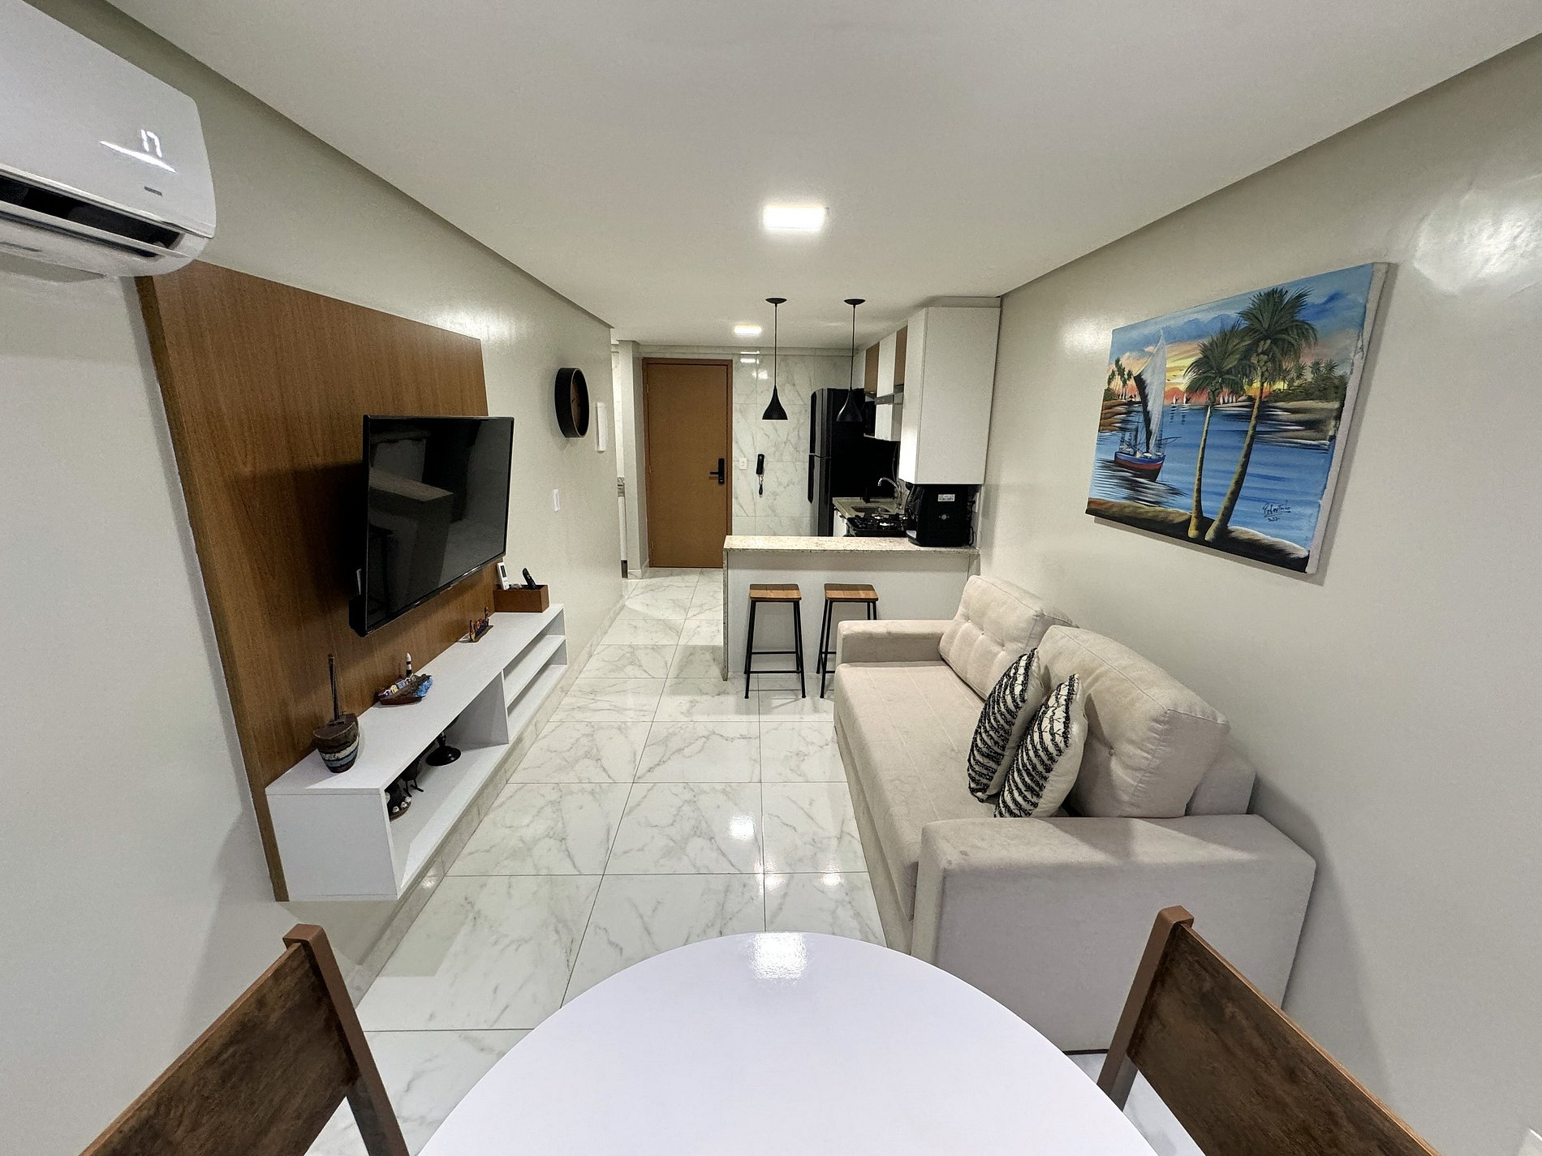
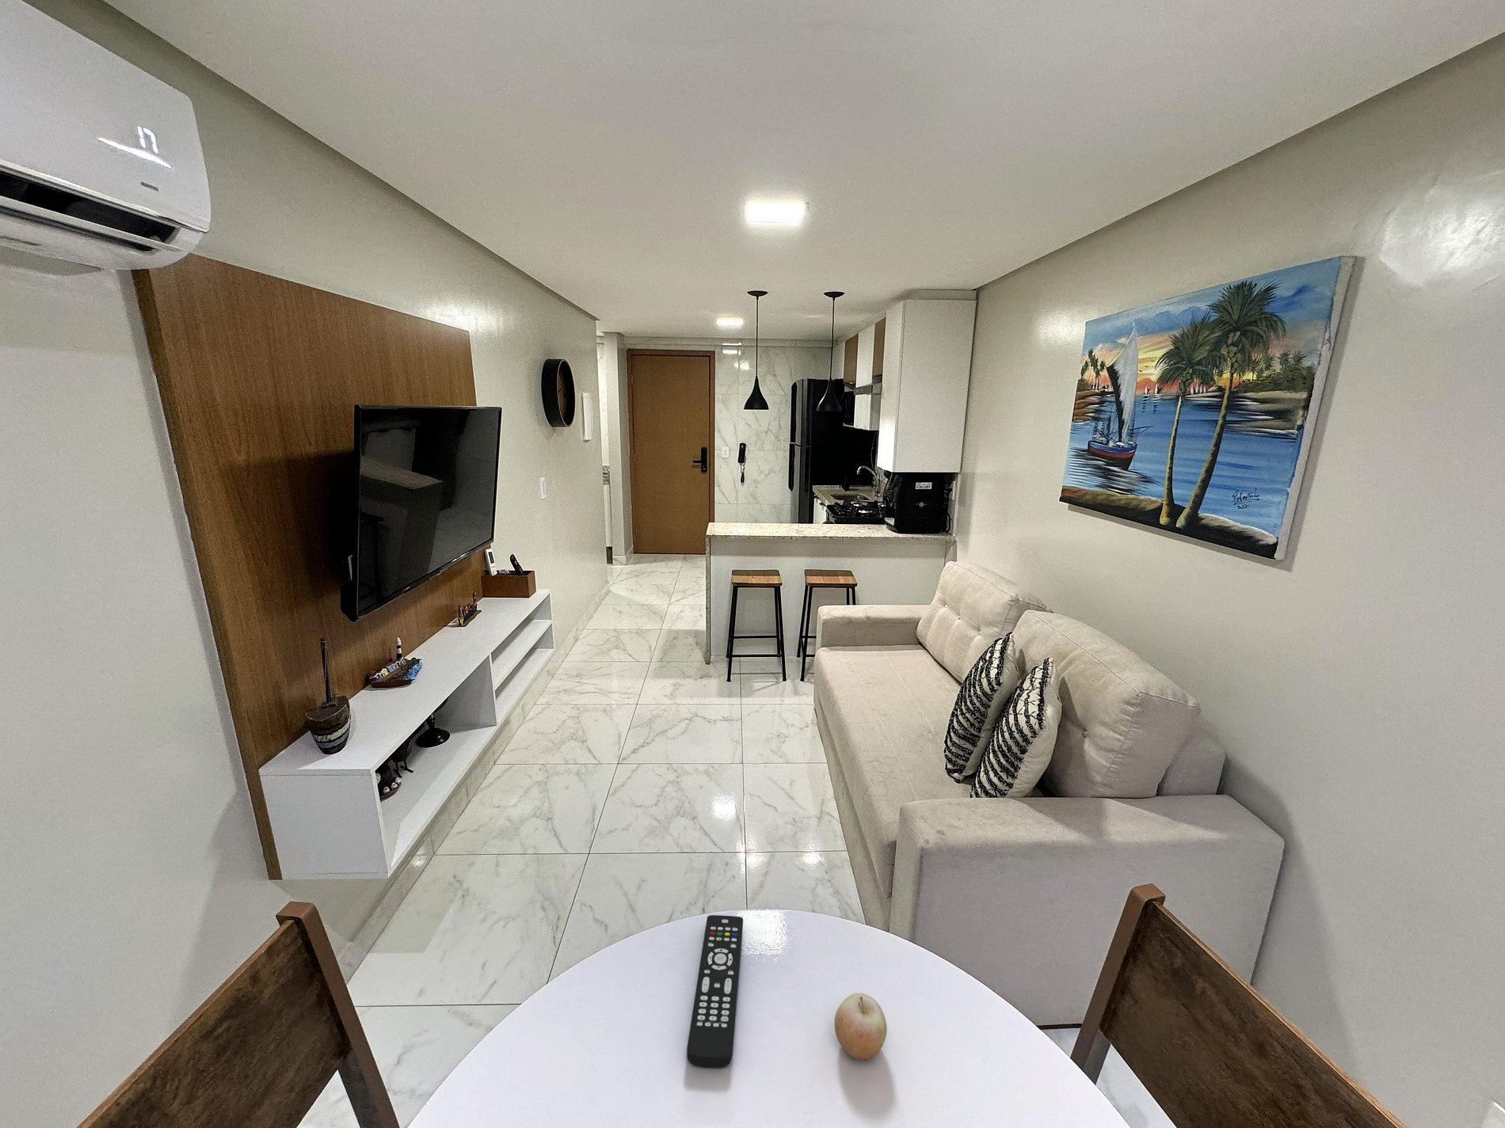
+ fruit (860, 1023)
+ remote control (718, 982)
